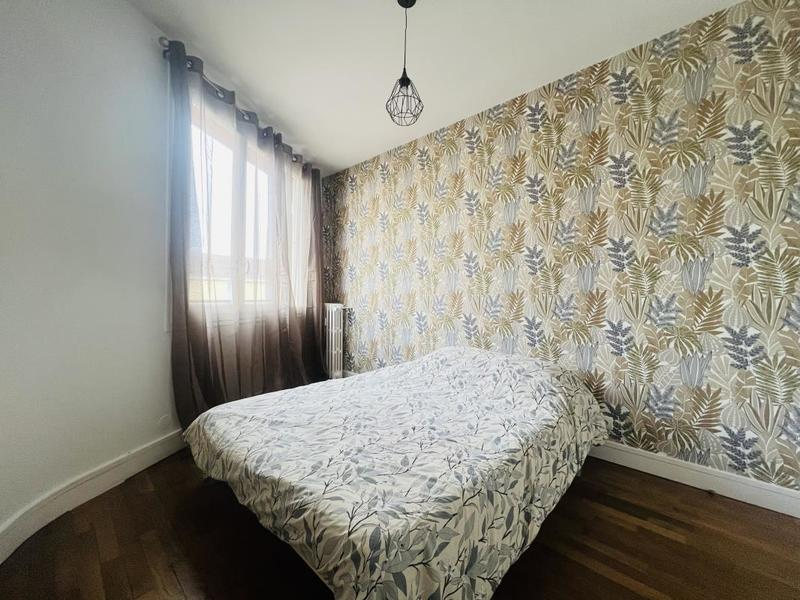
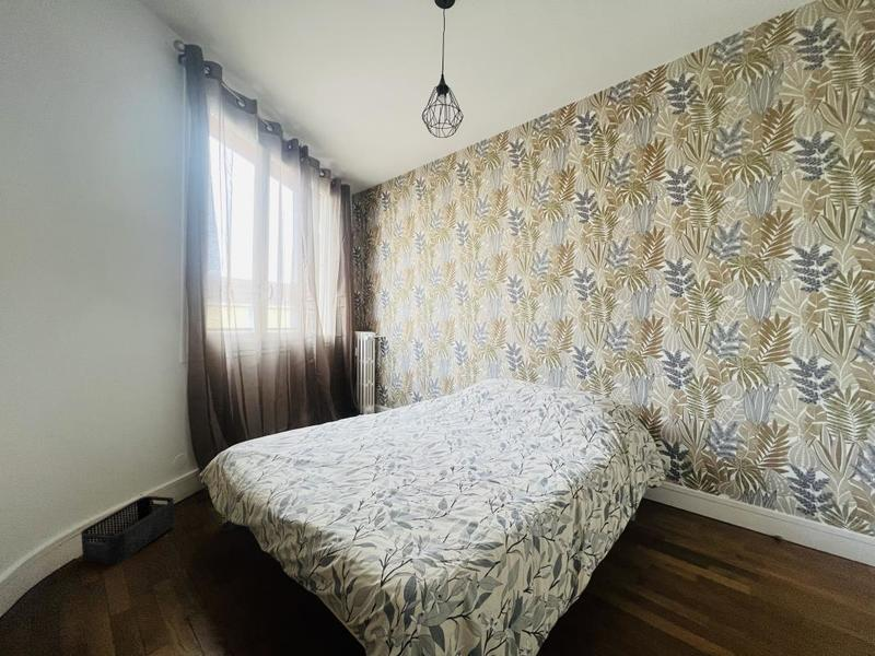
+ storage bin (131, 527)
